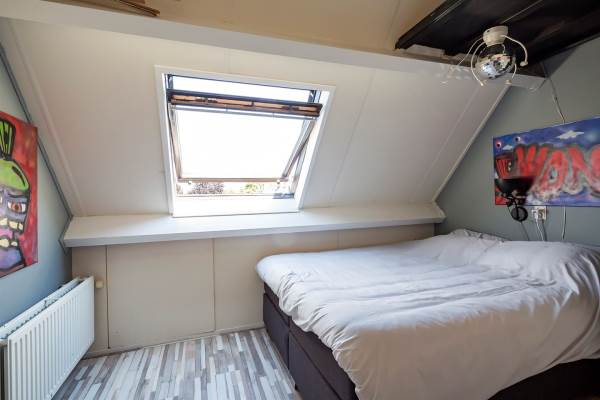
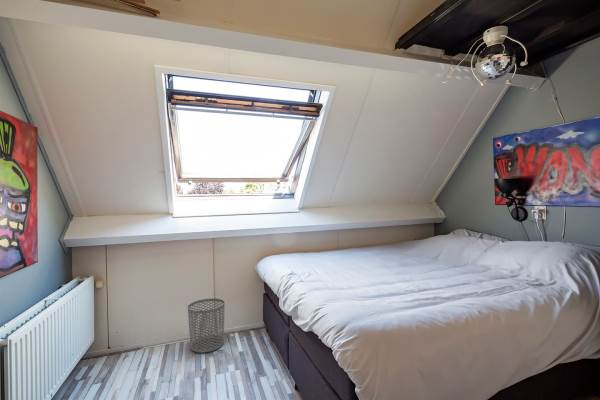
+ waste bin (206, 324)
